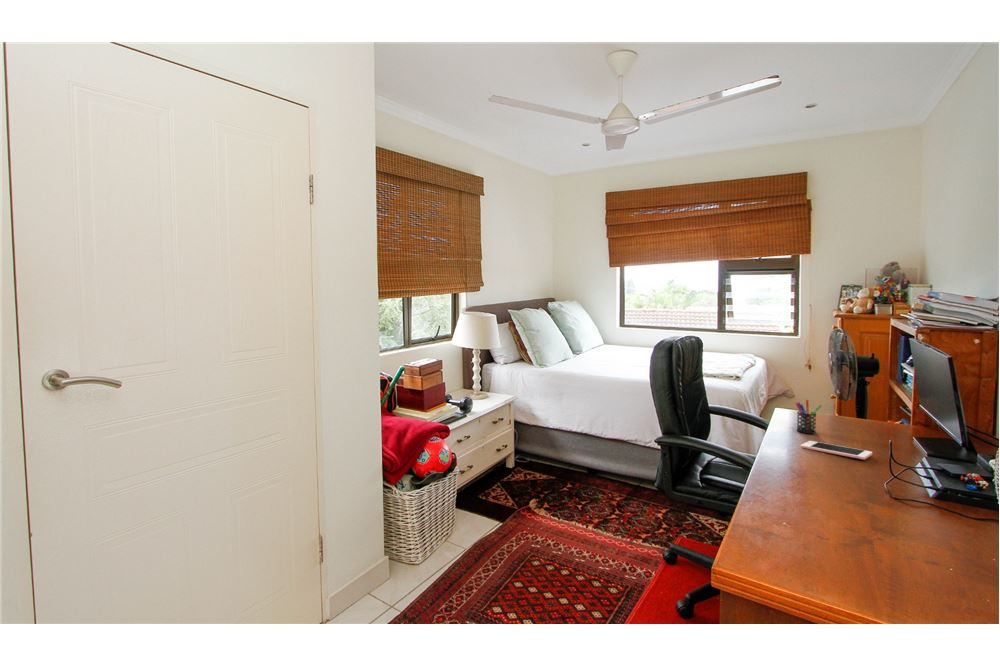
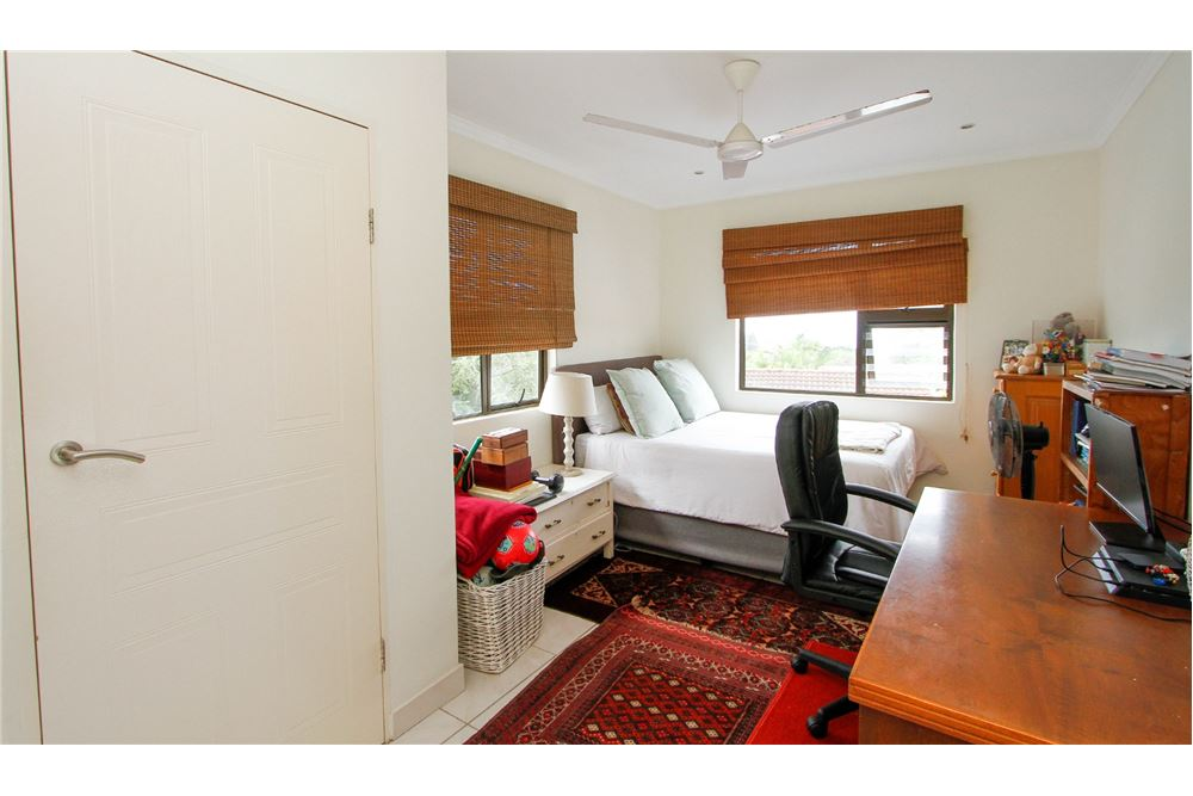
- cell phone (835, 449)
- pen holder (808, 415)
